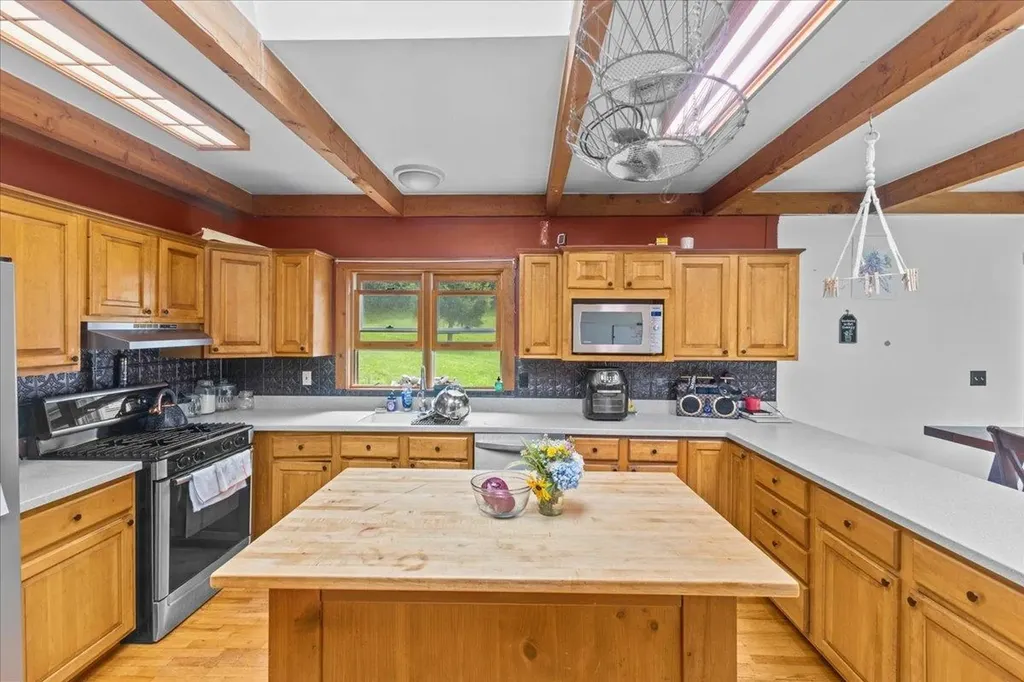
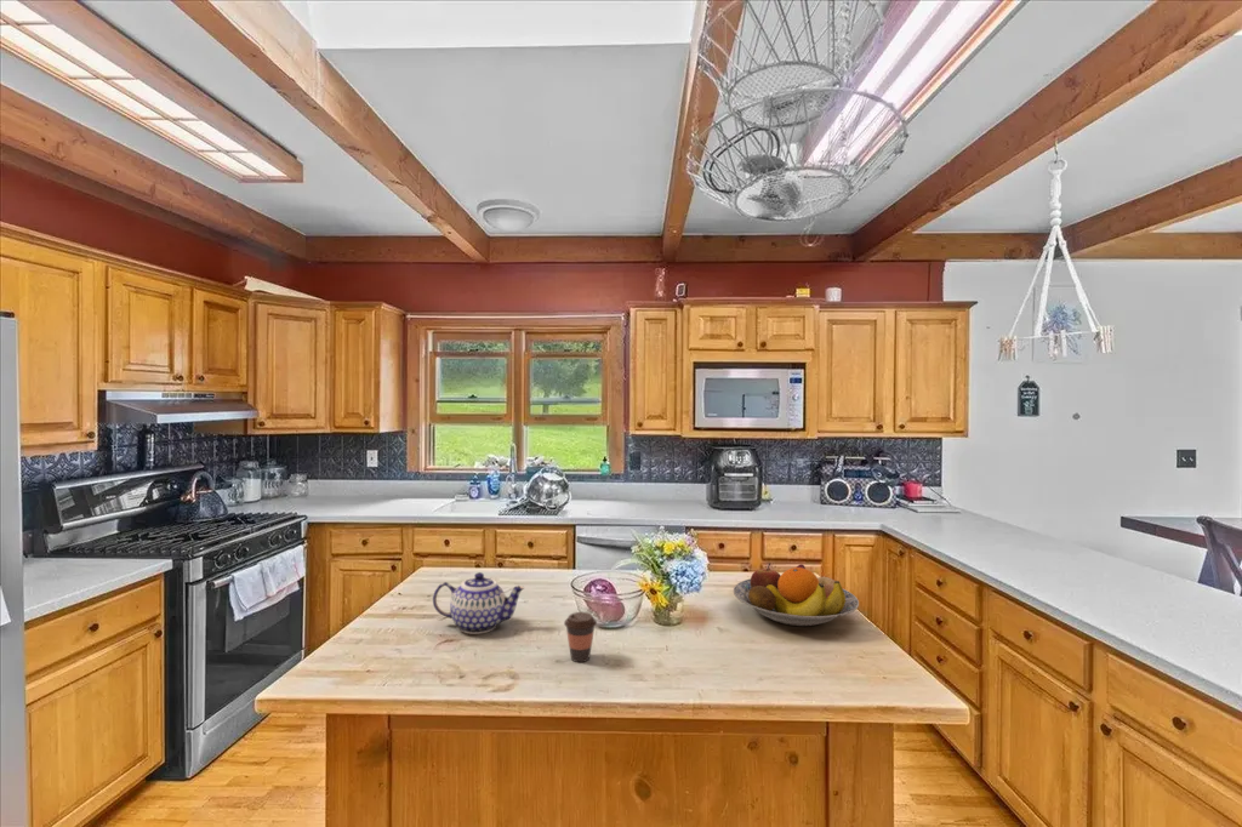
+ teapot (478, 599)
+ fruit bowl (793, 589)
+ coffee cup (580, 637)
